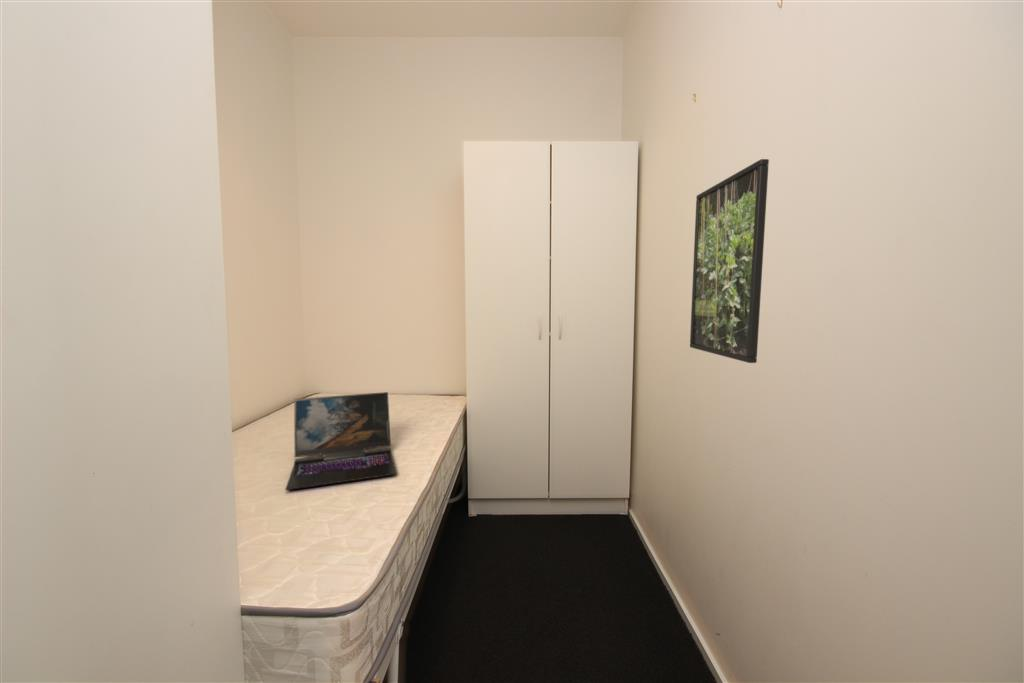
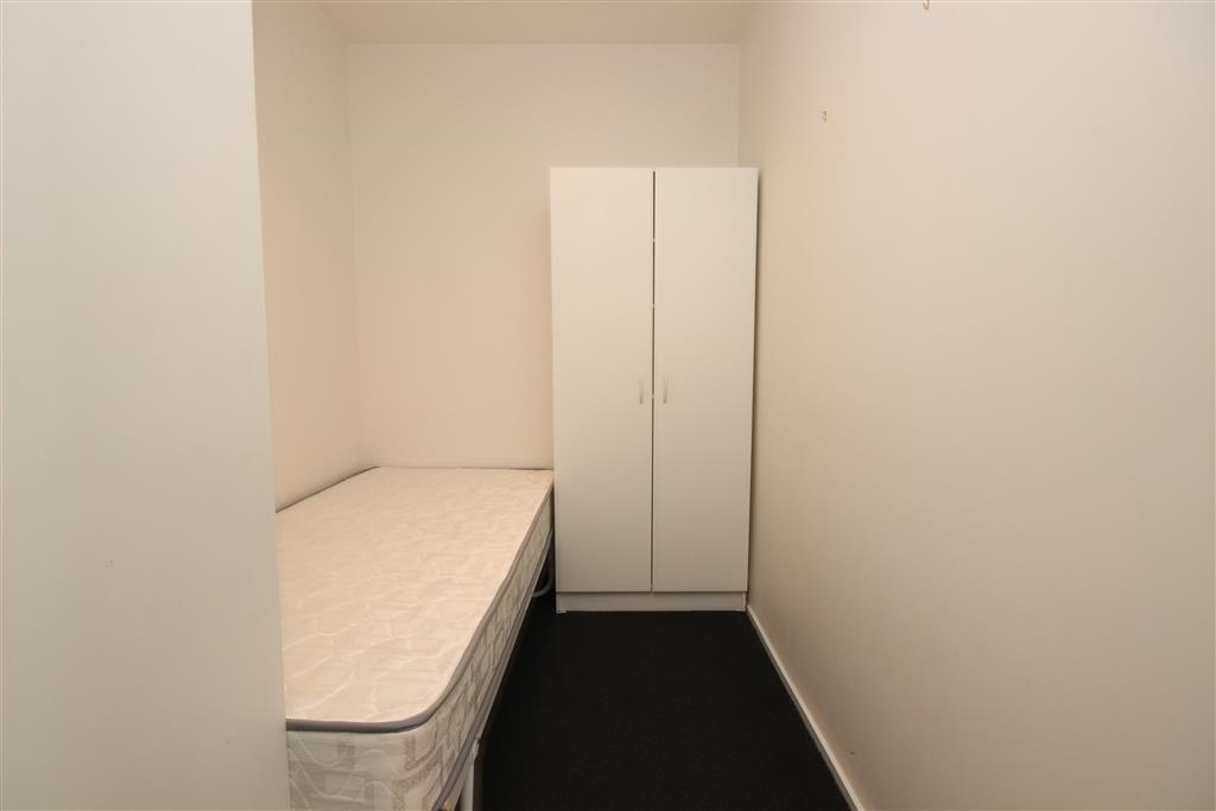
- laptop (343, 436)
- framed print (722, 268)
